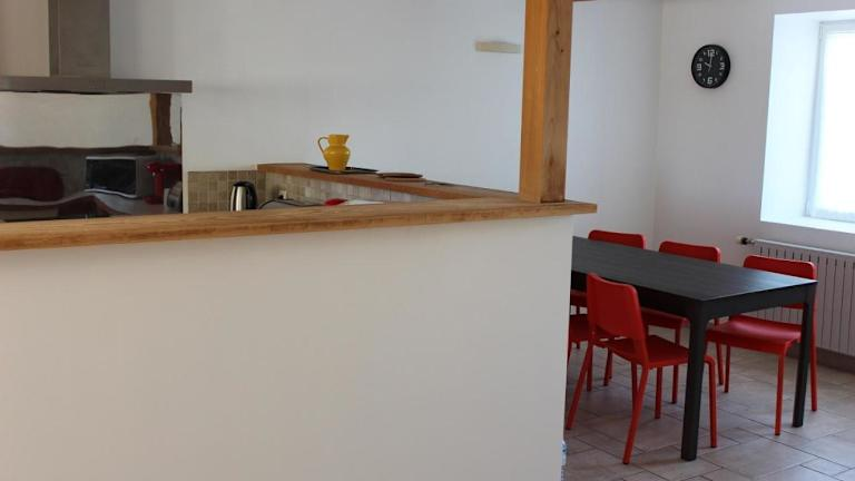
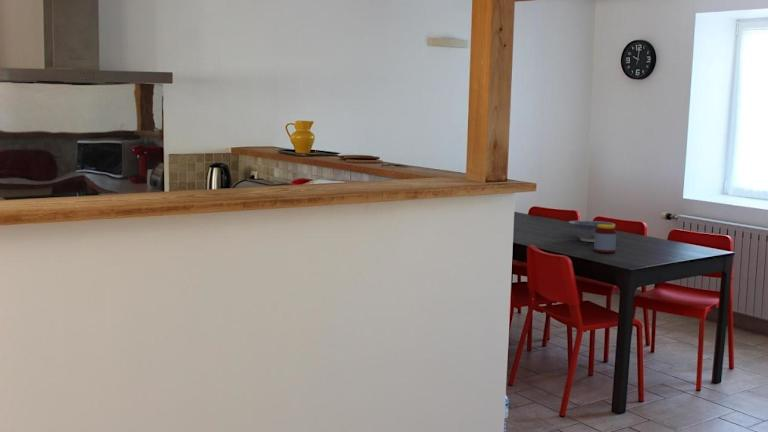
+ jar (605, 238)
+ decorative bowl (590, 231)
